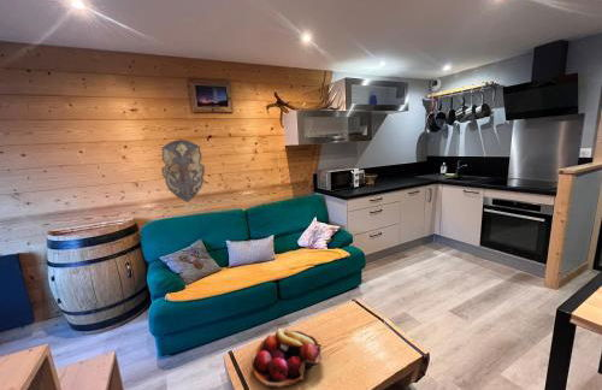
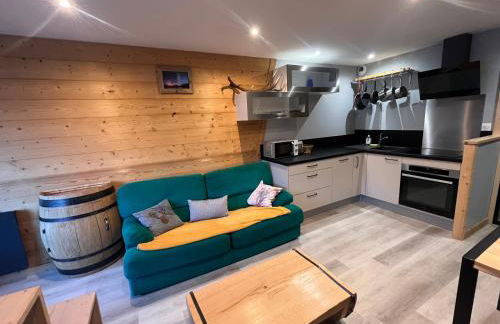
- decorative shield (183, 171)
- fruit basket (285, 351)
